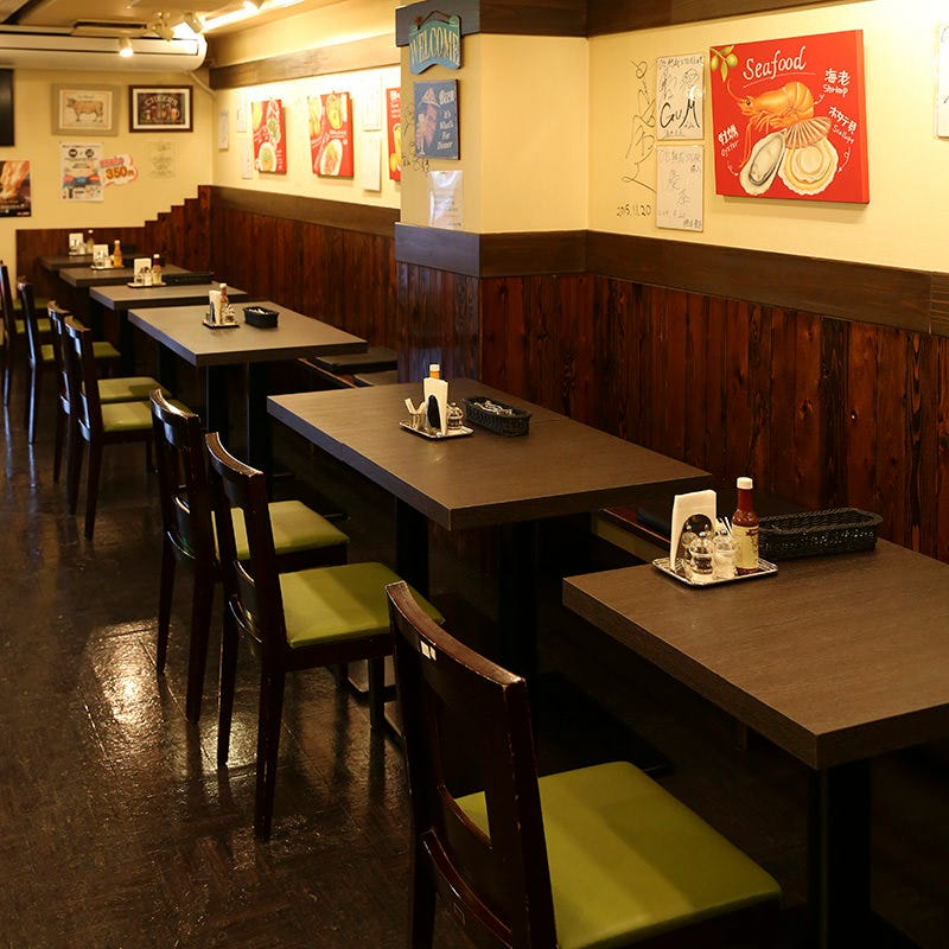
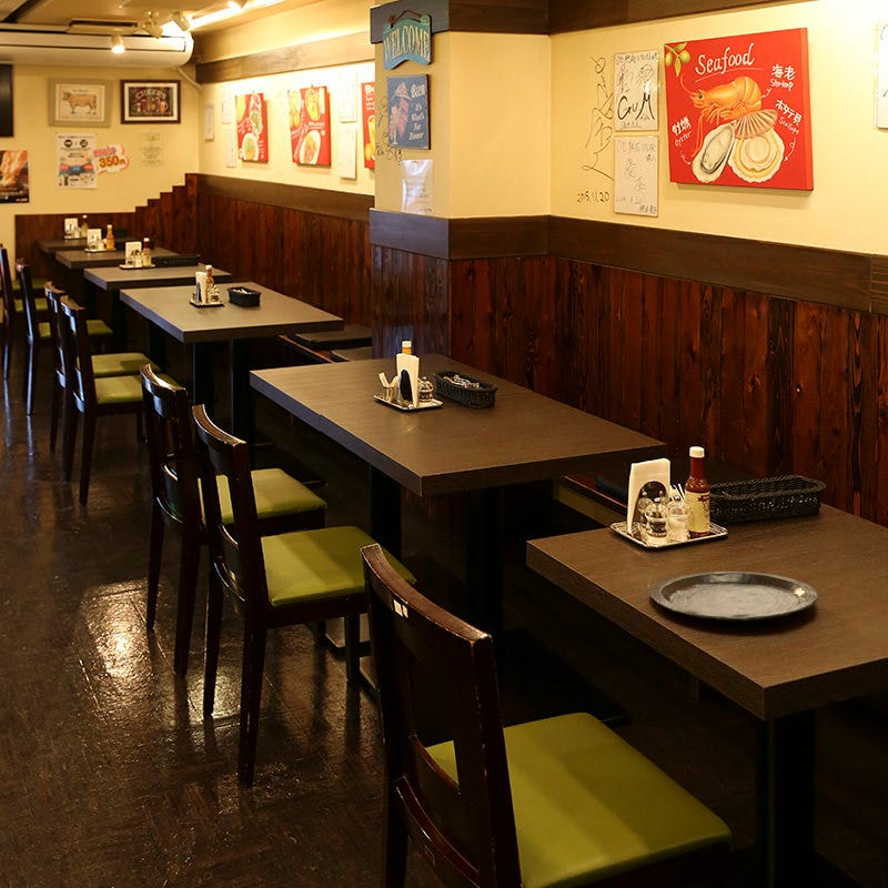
+ plate (733, 596)
